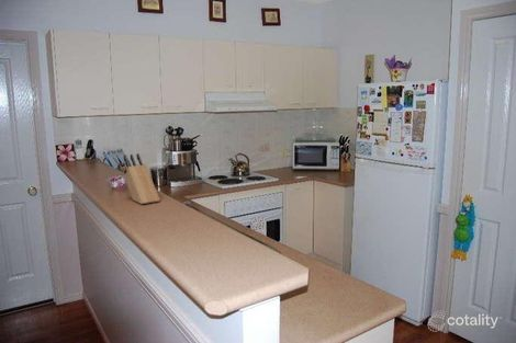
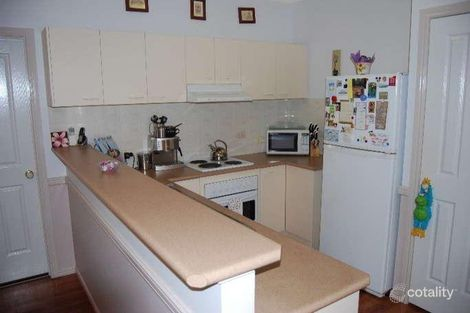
- knife block (139, 176)
